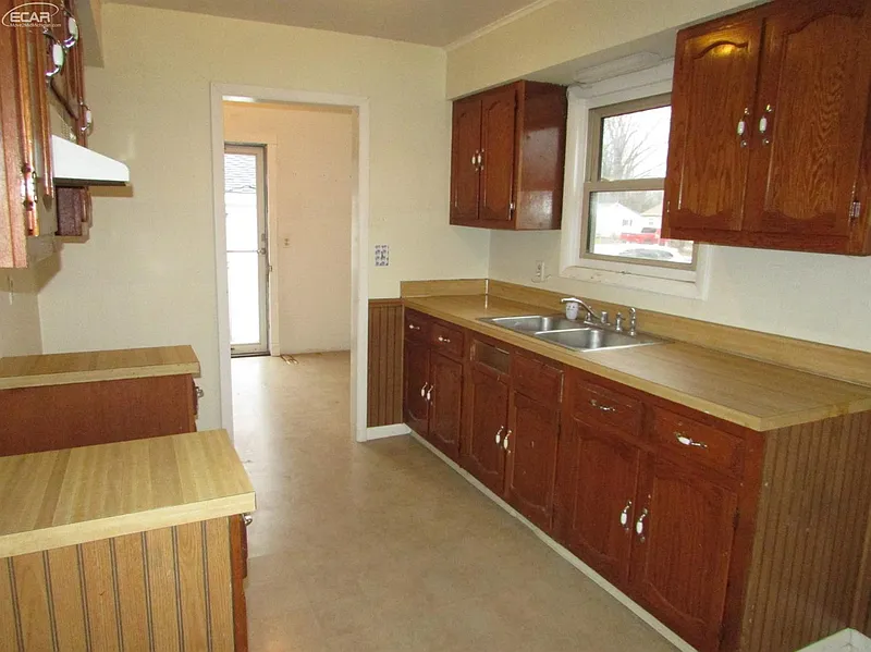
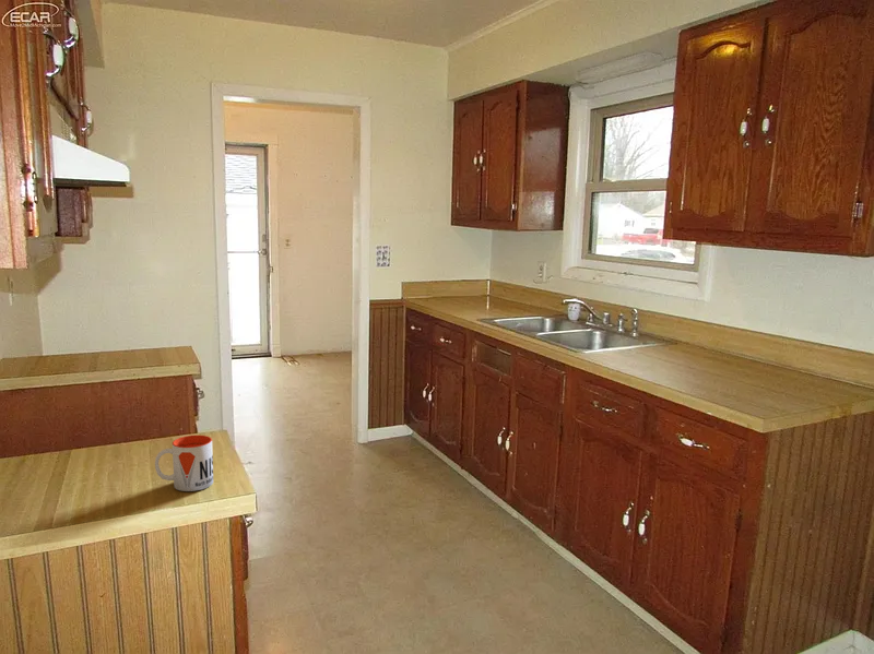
+ mug (184, 463)
